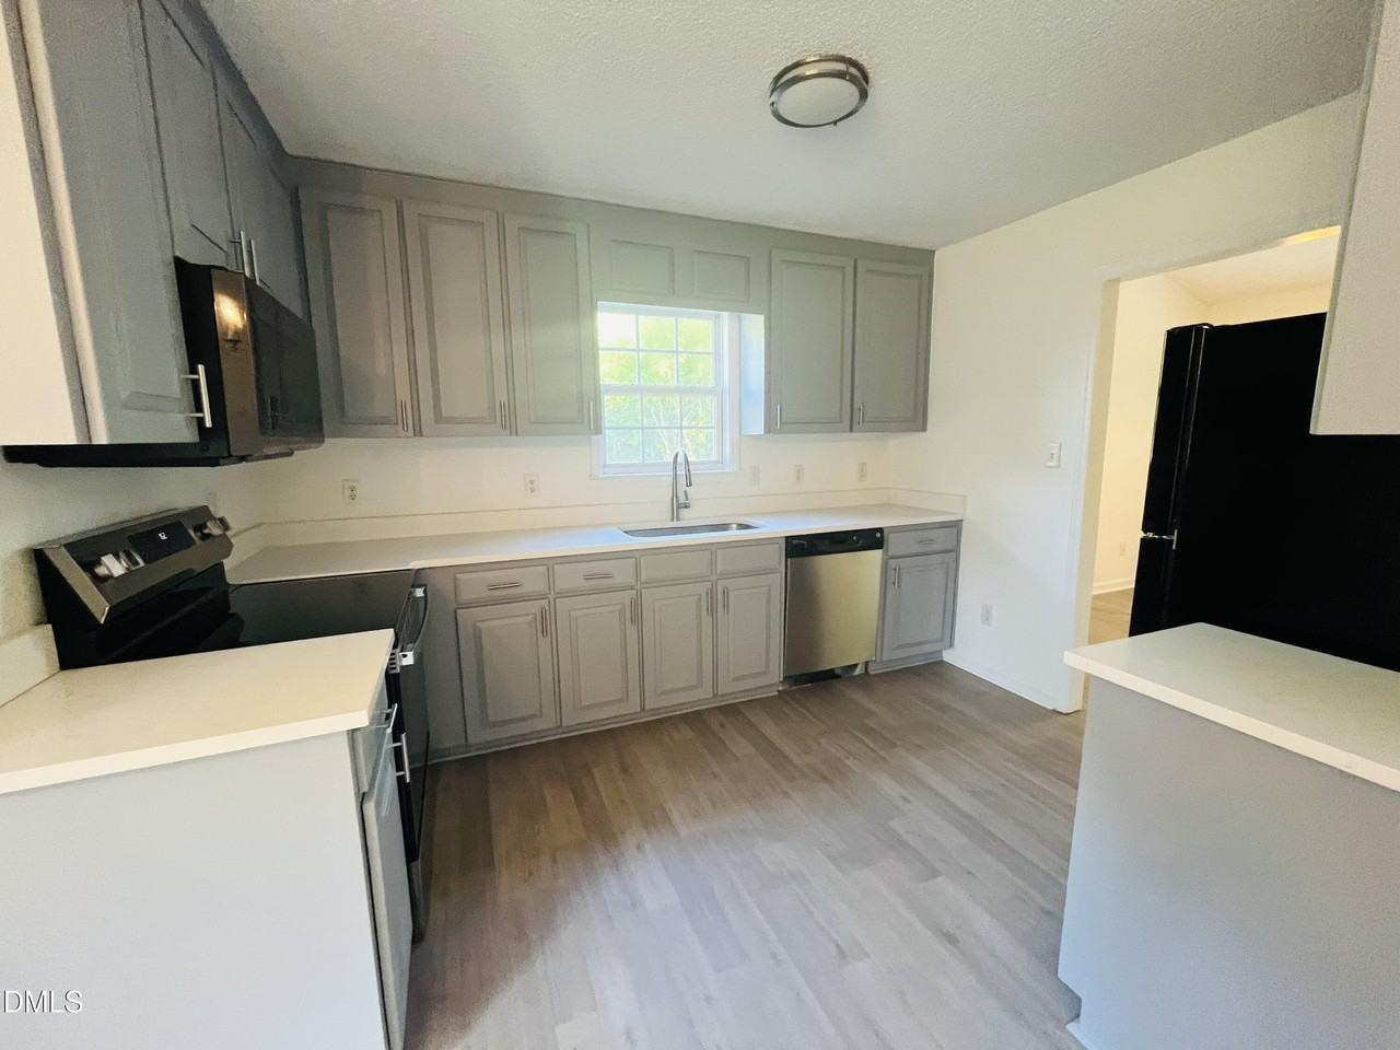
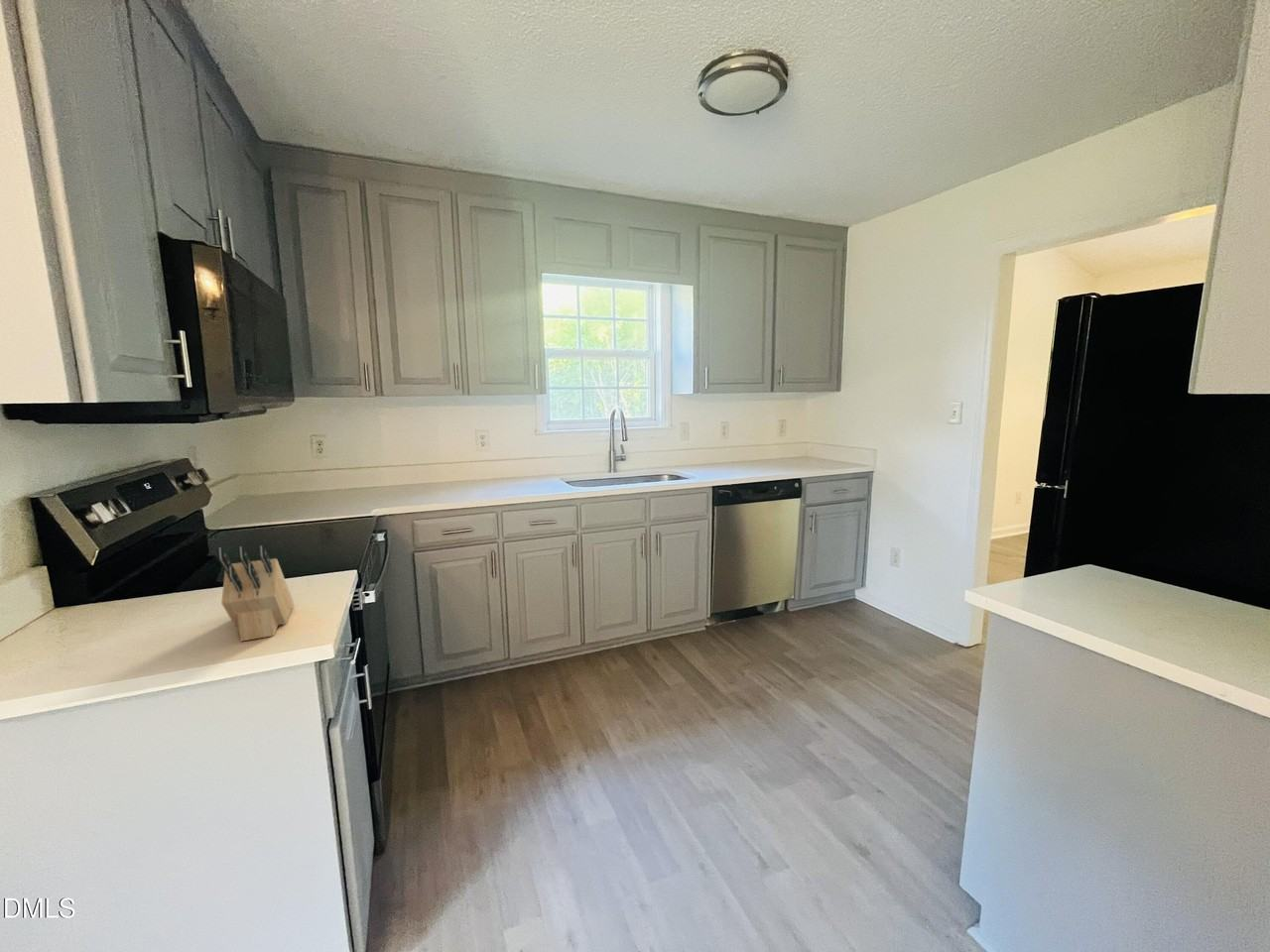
+ knife block (257, 581)
